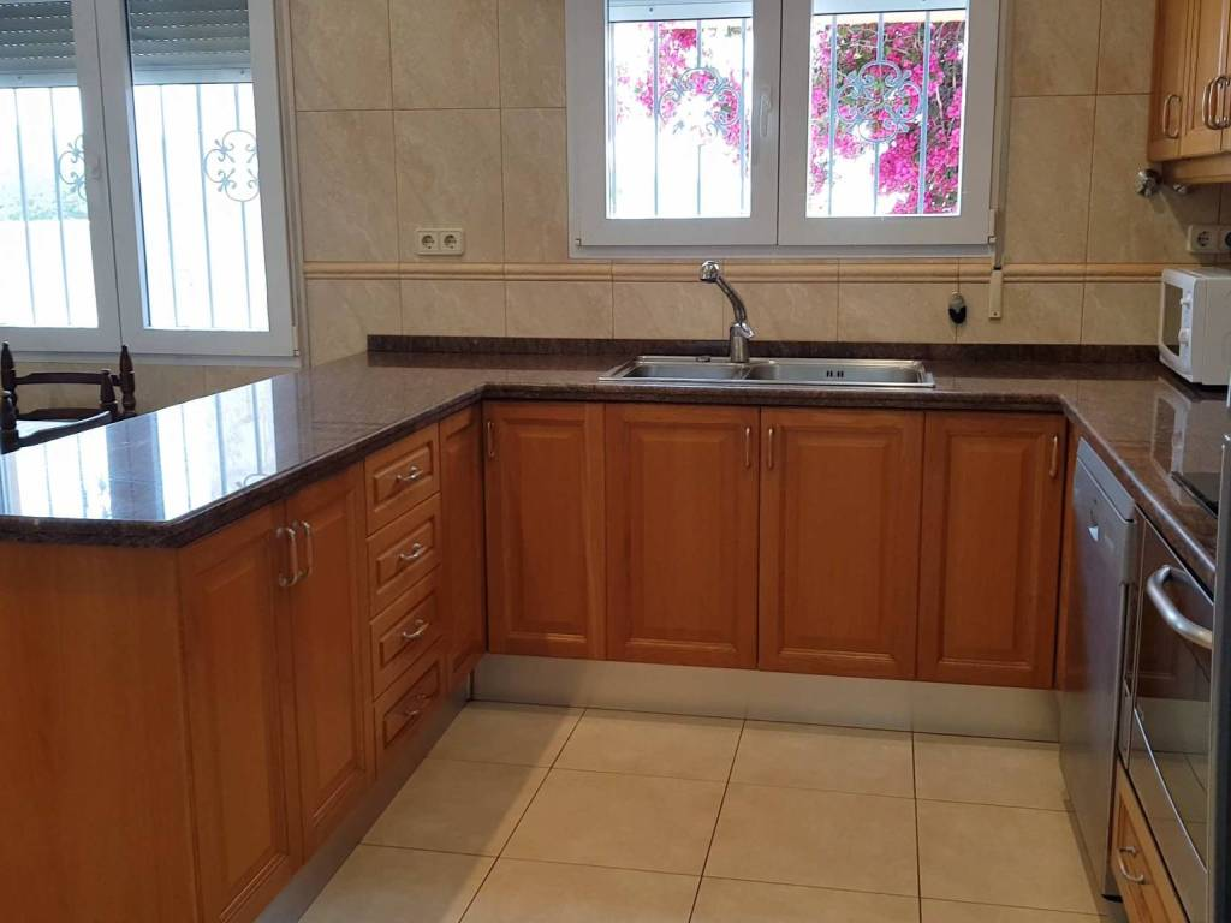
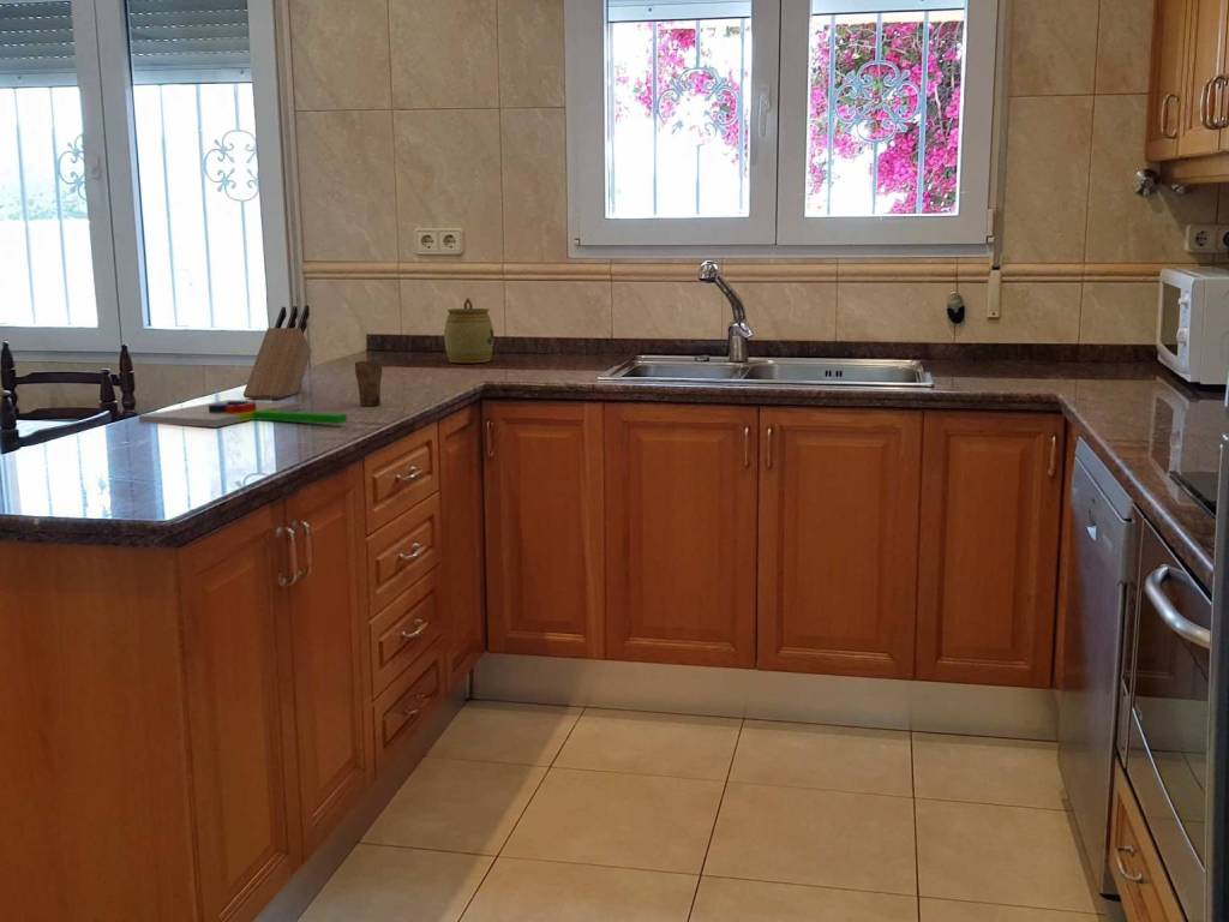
+ chopping board (263, 411)
+ cup (368, 377)
+ jar (468, 329)
+ knife block (280, 349)
